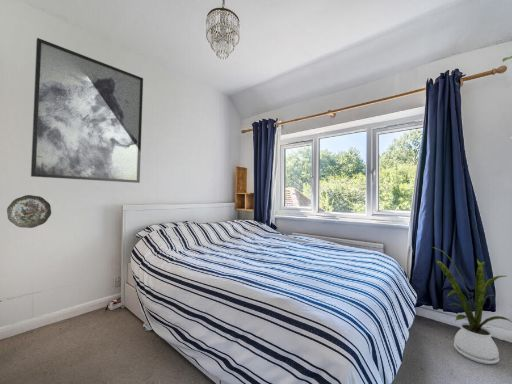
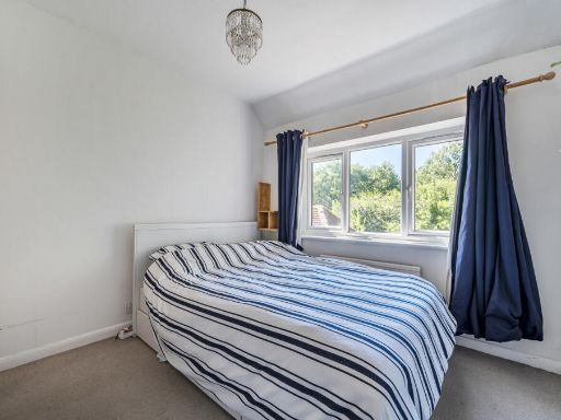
- wall art (94, 120)
- decorative plate (29, 211)
- house plant (470, 301)
